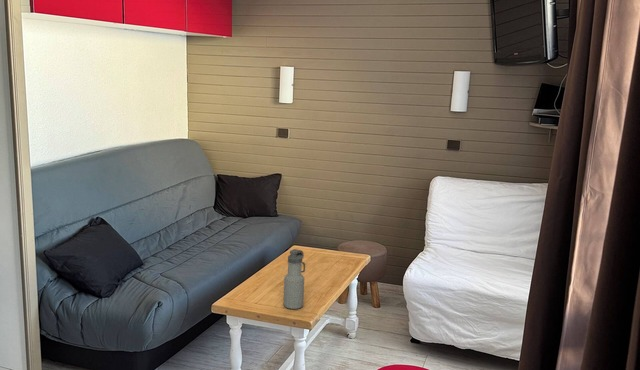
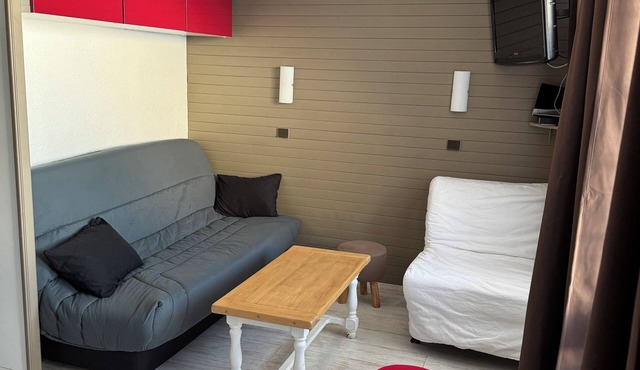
- water bottle (294, 278)
